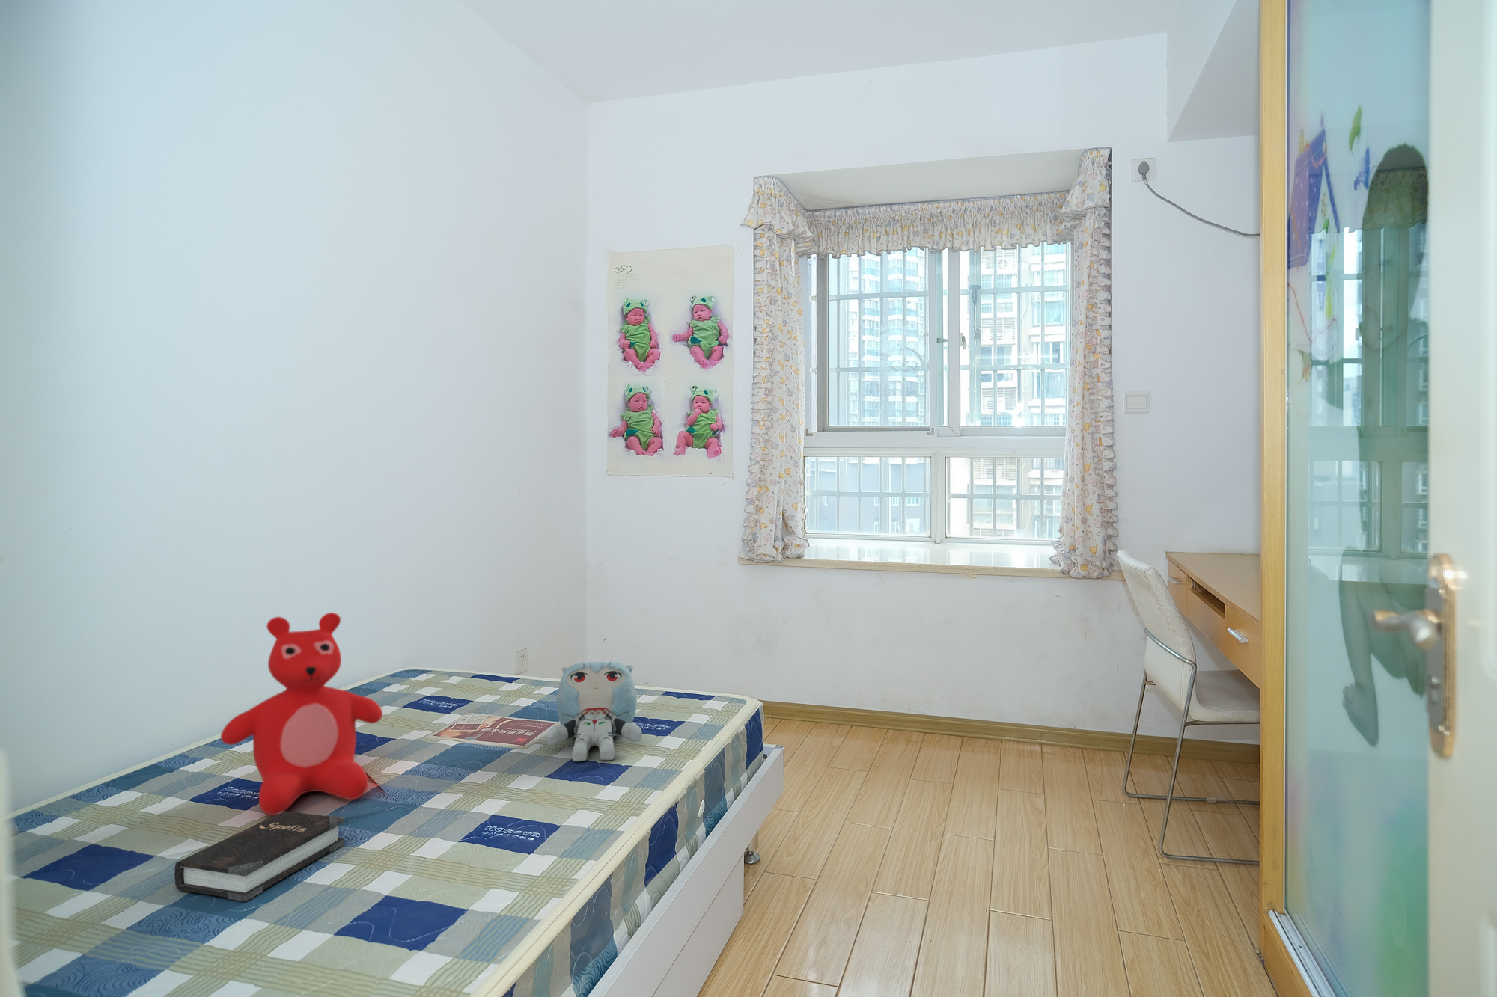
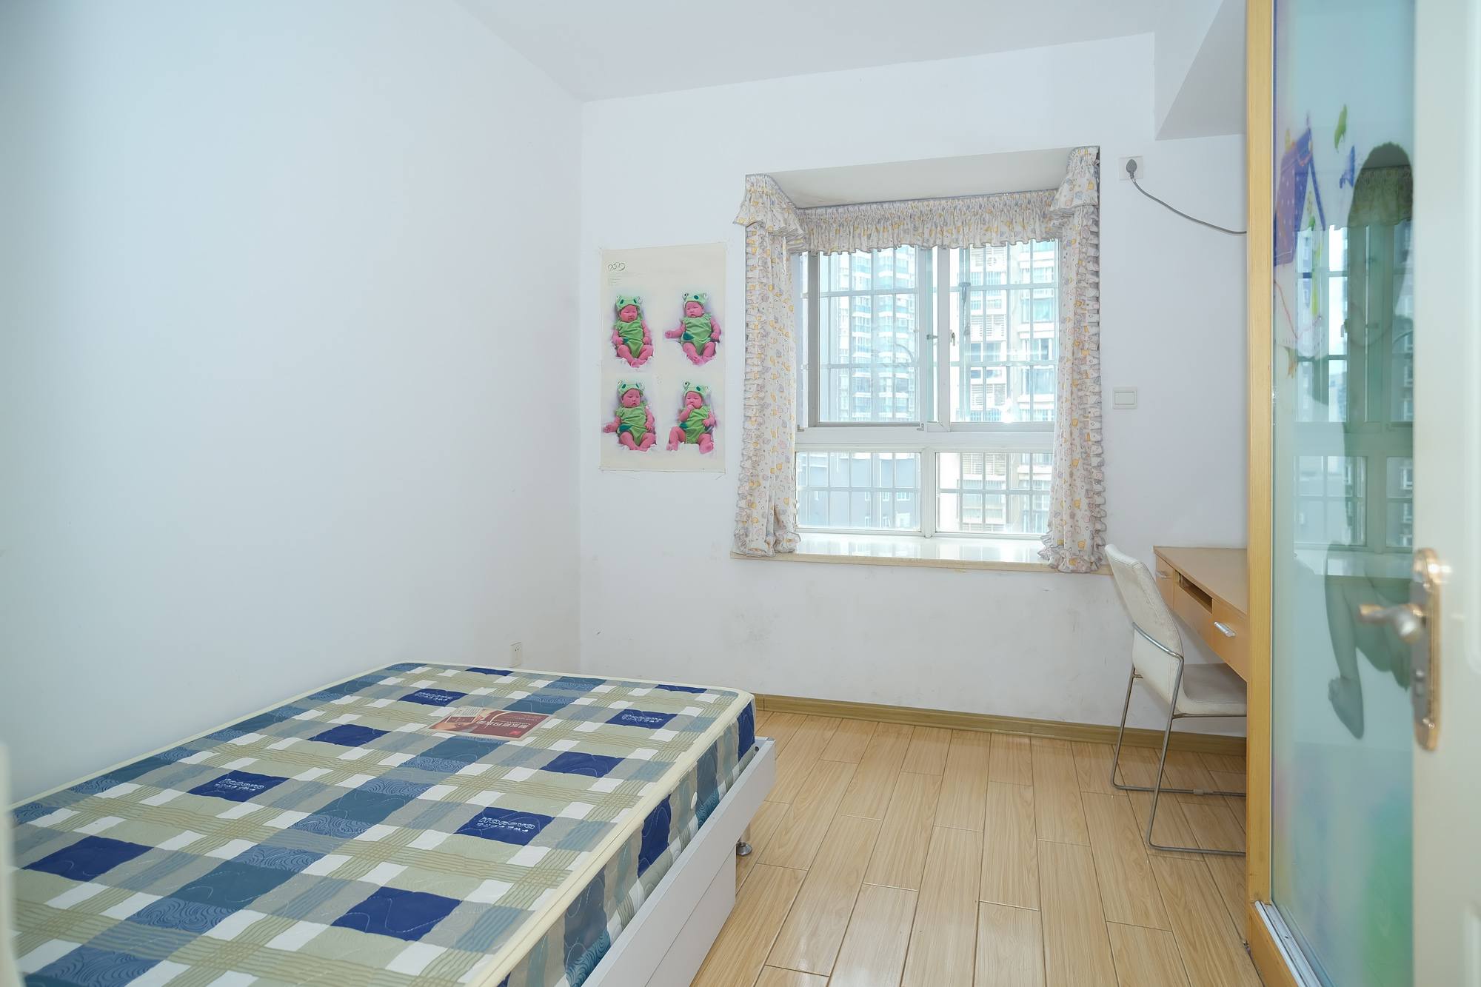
- hardback book (264, 851)
- plush toy (595, 704)
- teddy bear (308, 705)
